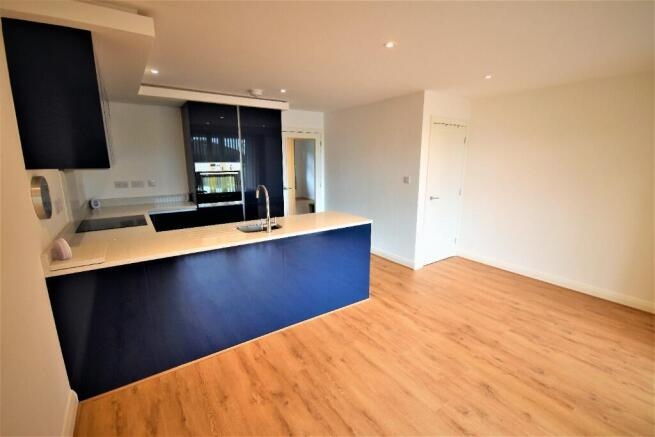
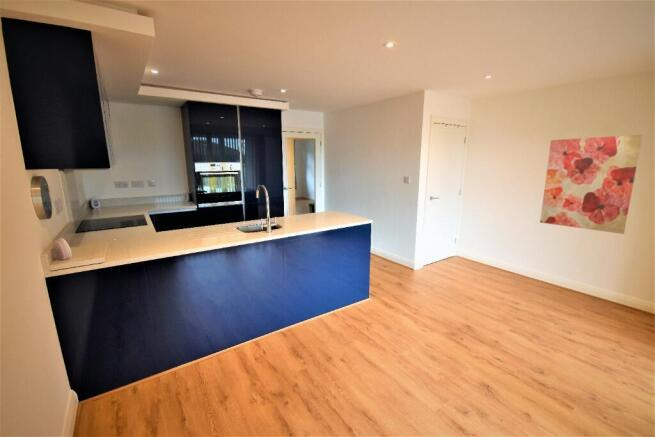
+ wall art (585, 183)
